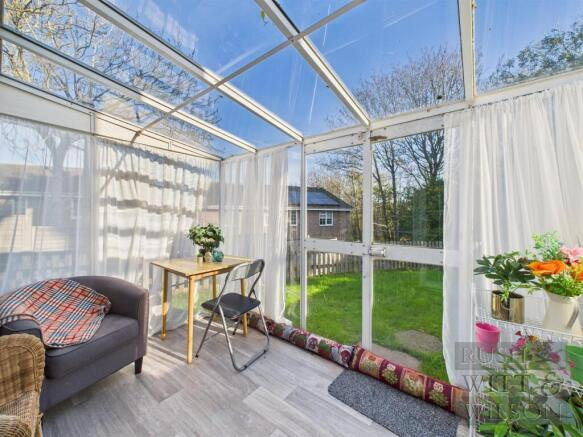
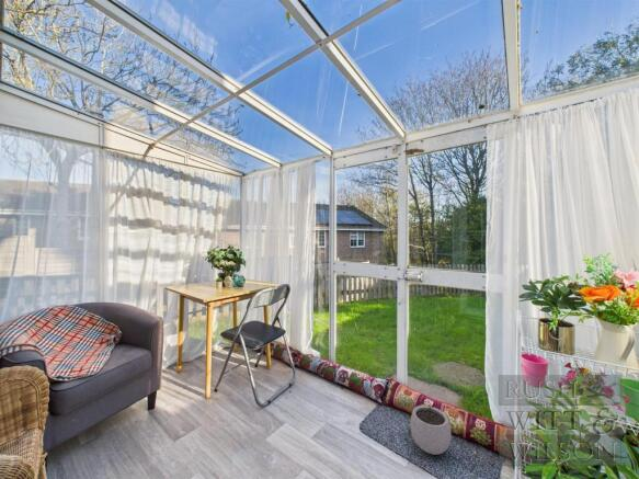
+ plant pot (430, 424)
